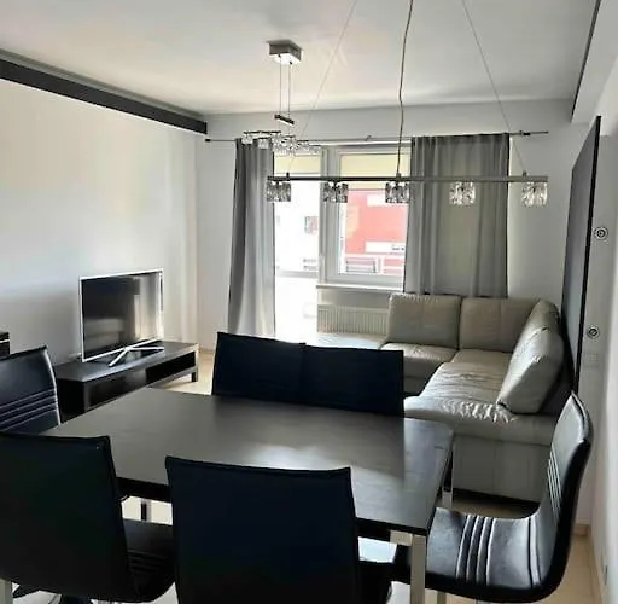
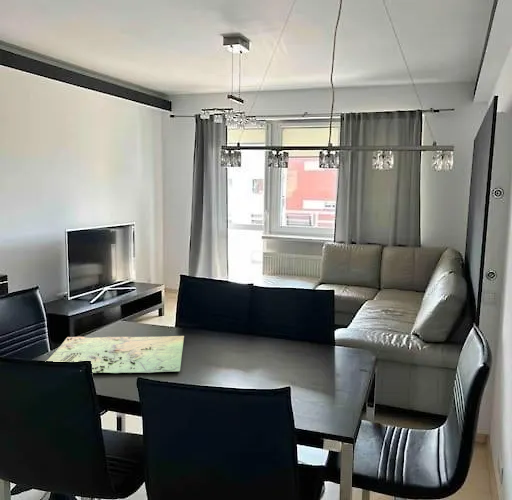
+ board game (118, 352)
